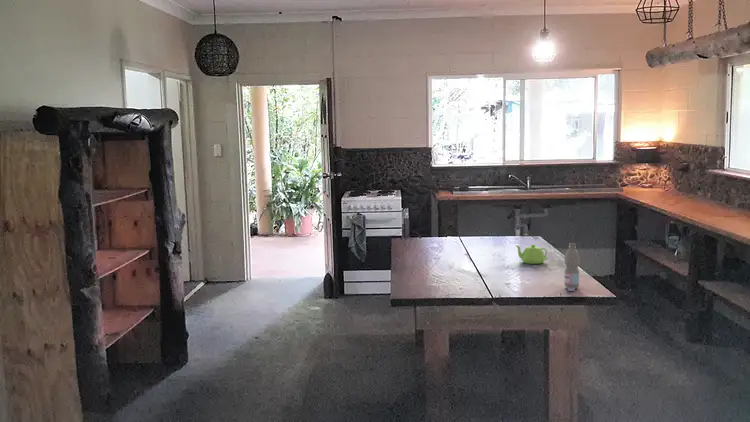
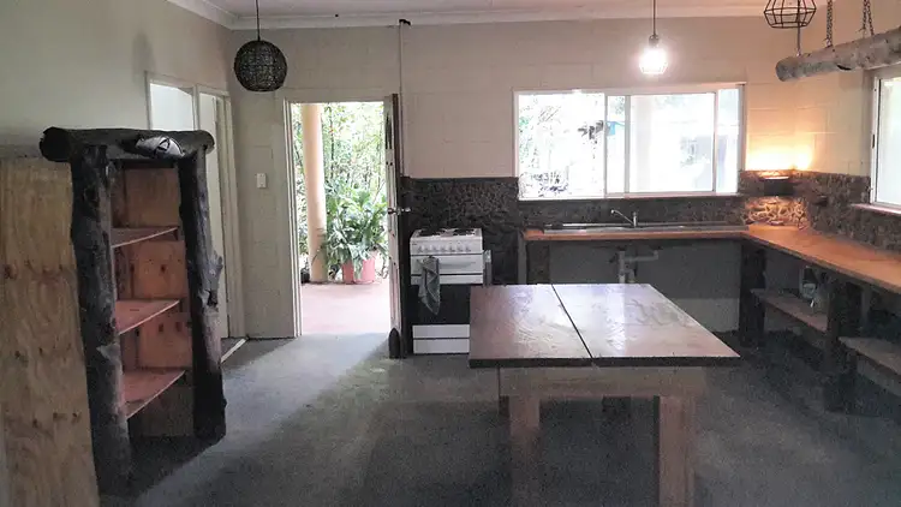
- teapot (531, 253)
- water bottle (571, 266)
